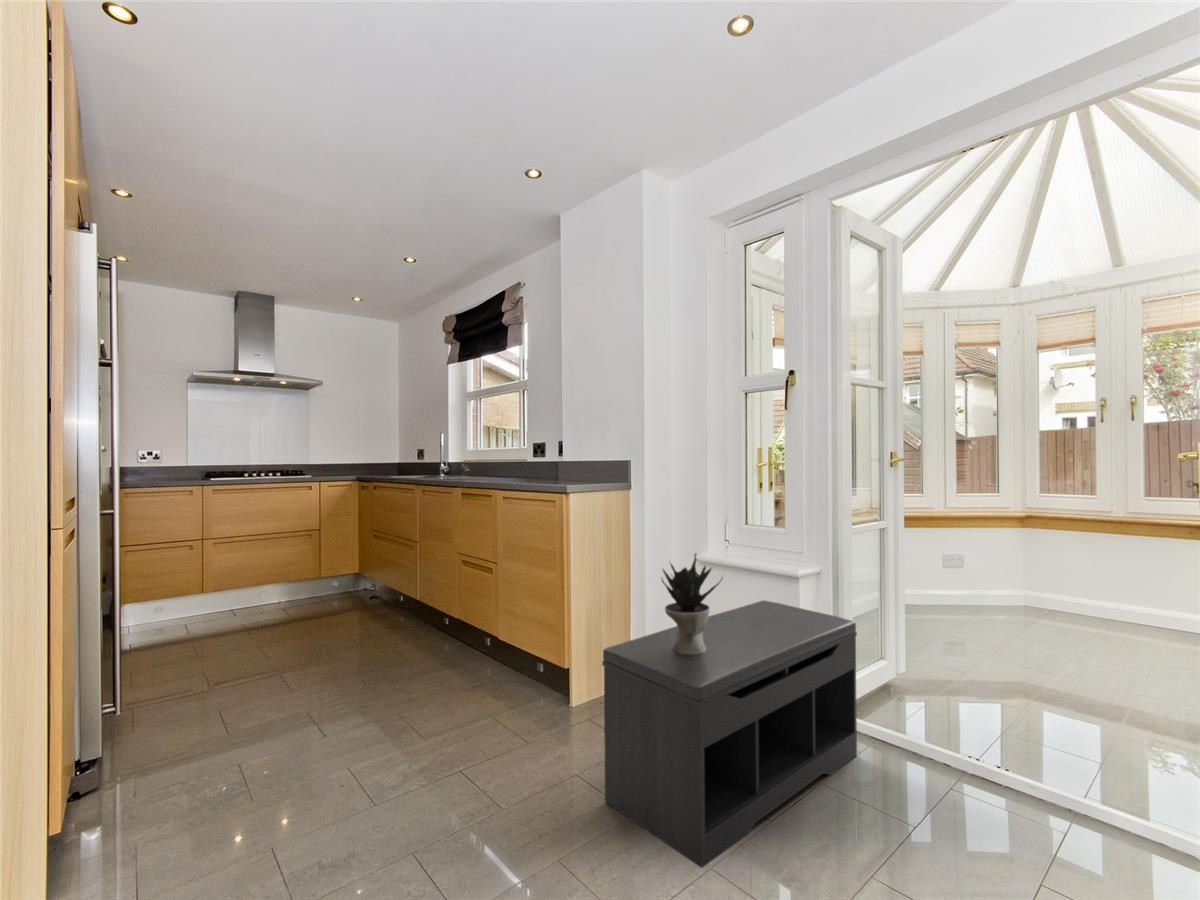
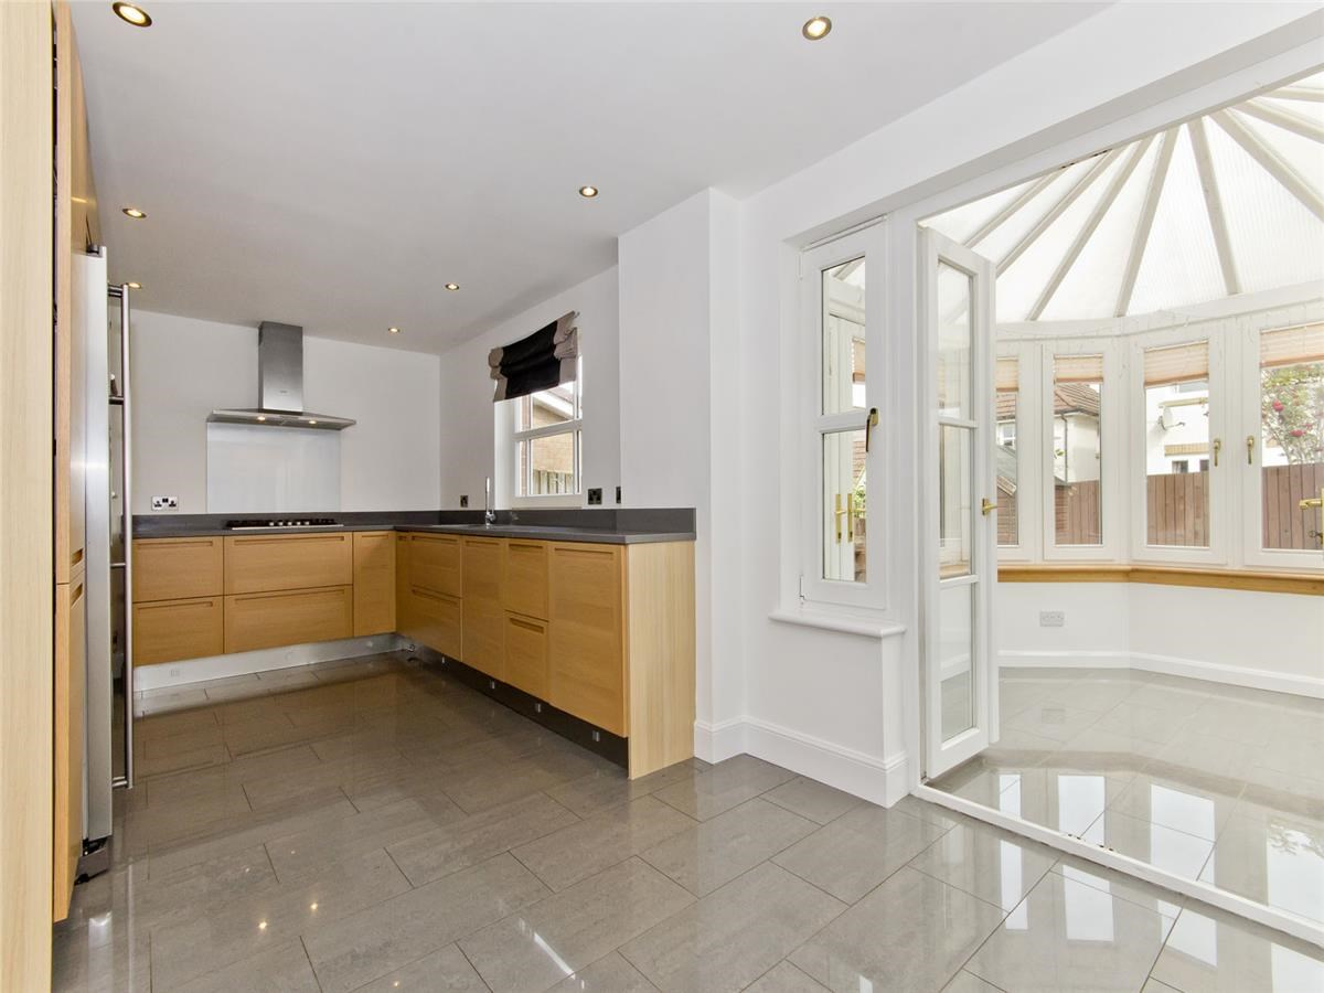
- potted plant (689, 602)
- bench (738, 704)
